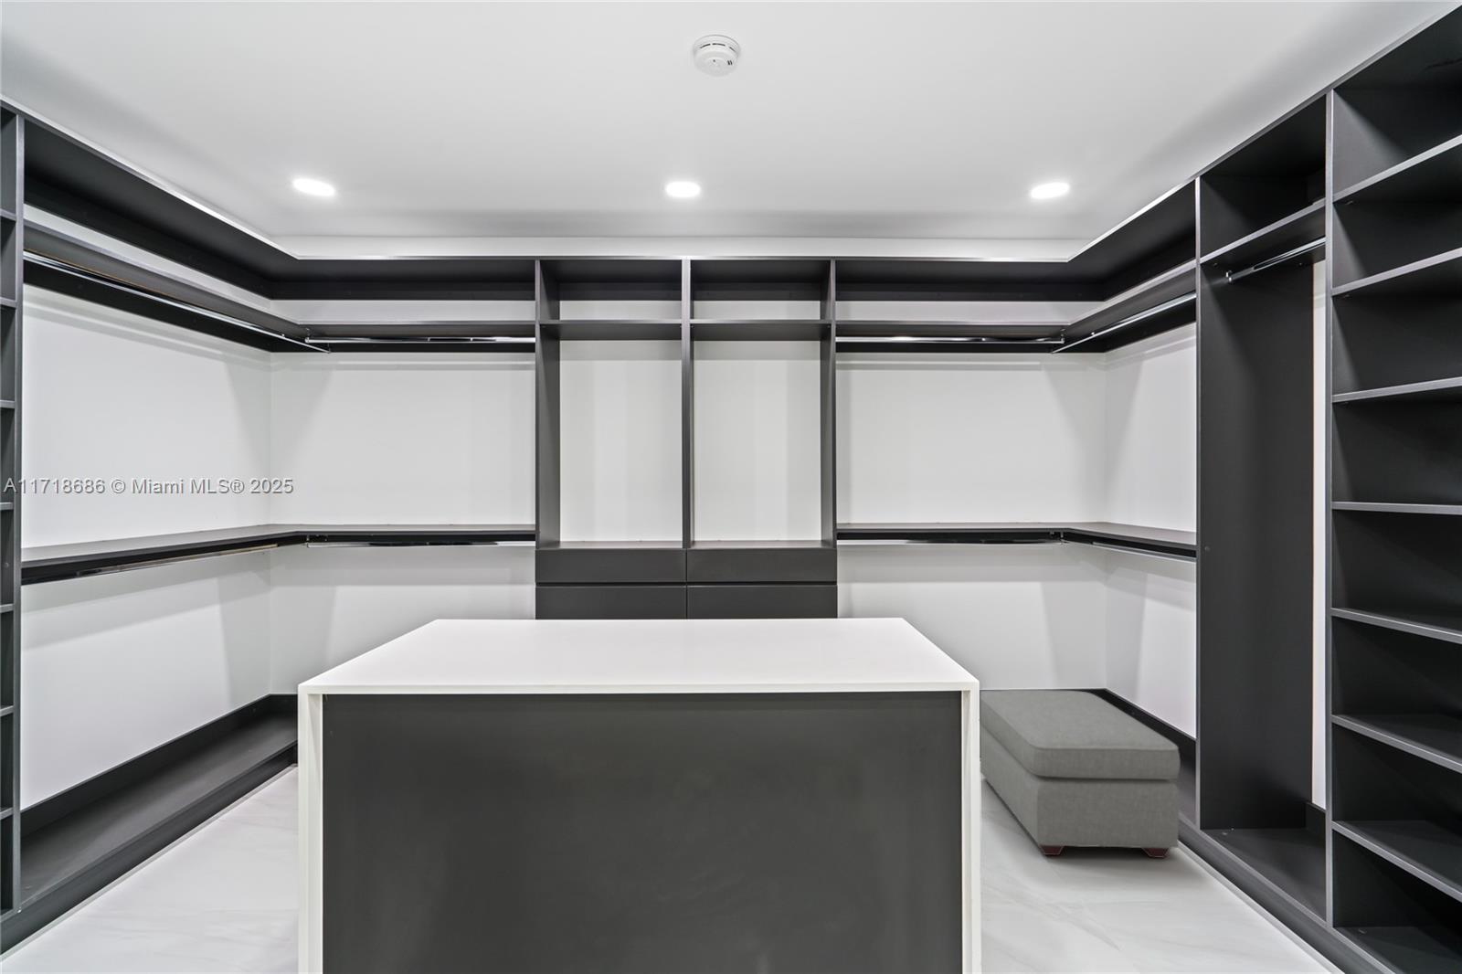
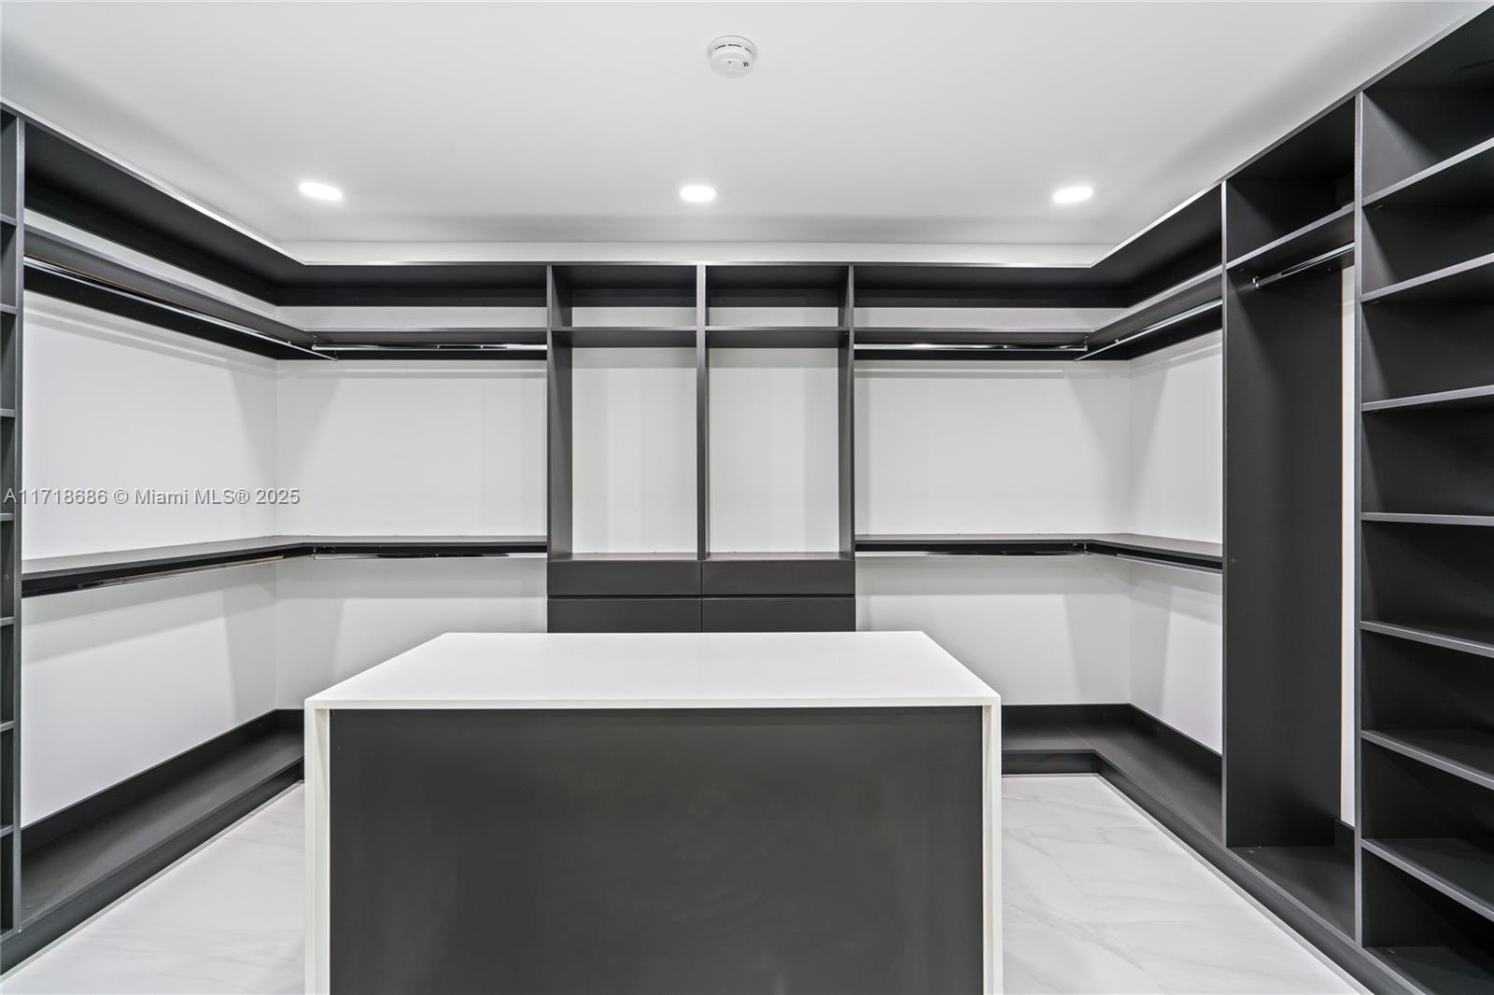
- ottoman (1064, 760)
